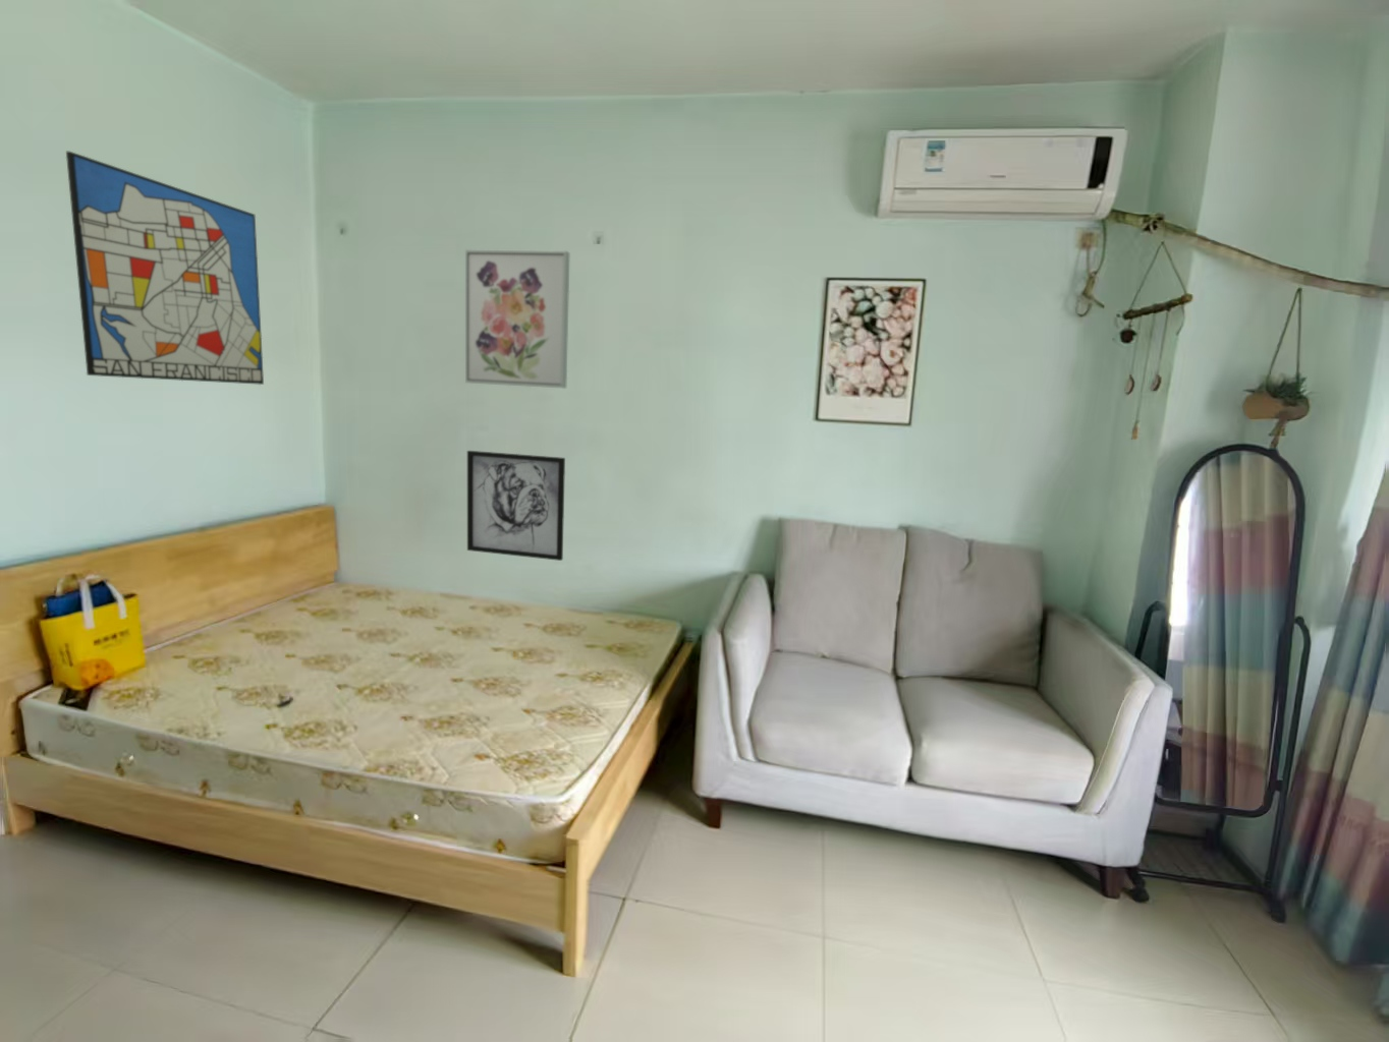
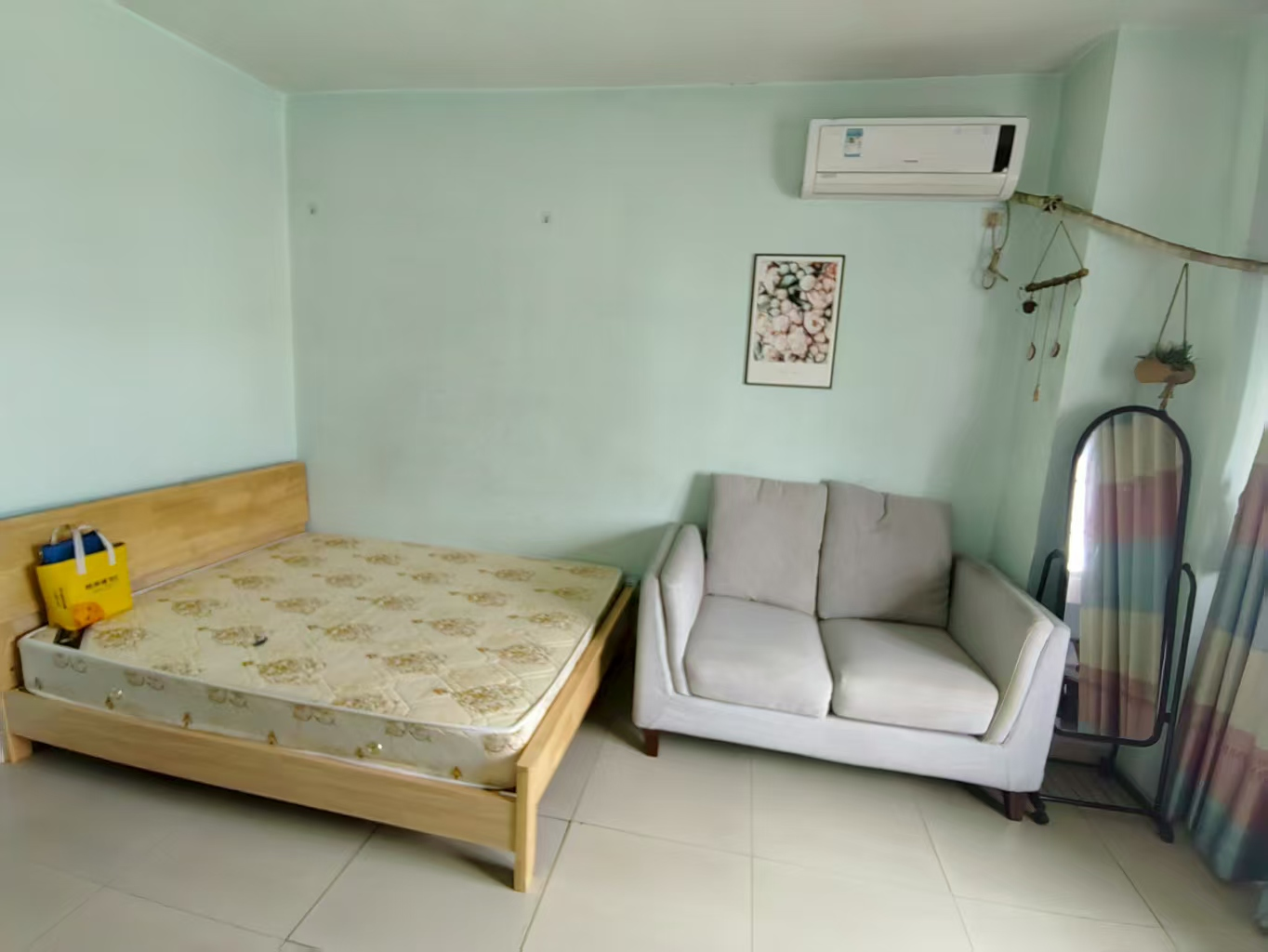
- wall art (514, 505)
- wall art (515, 319)
- wall art (181, 286)
